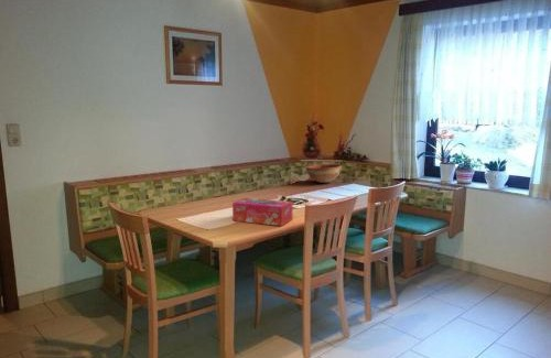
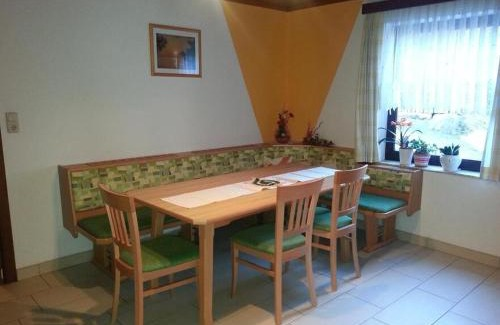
- tissue box (262, 210)
- bowl (323, 173)
